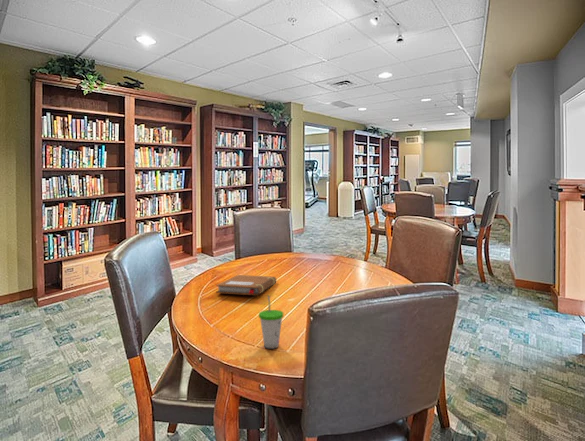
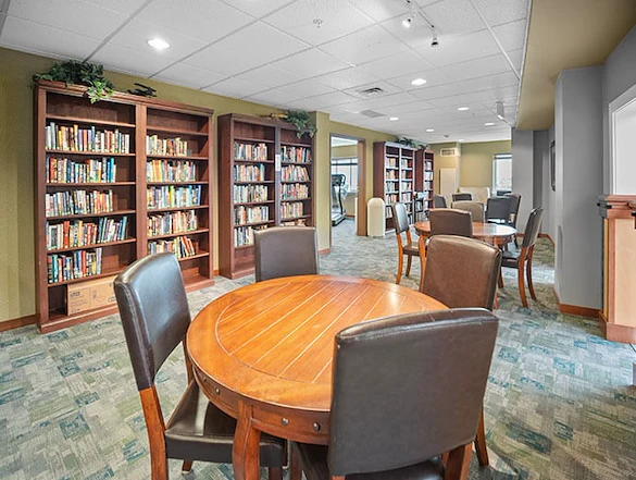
- cup (271, 322)
- notebook (247, 284)
